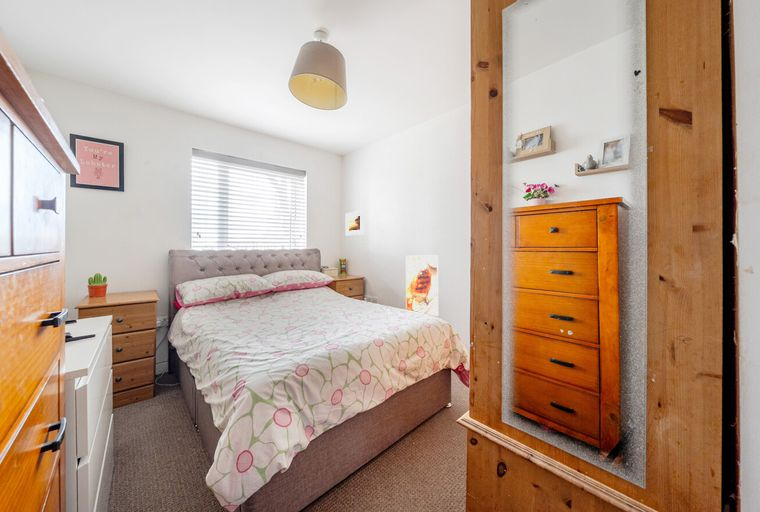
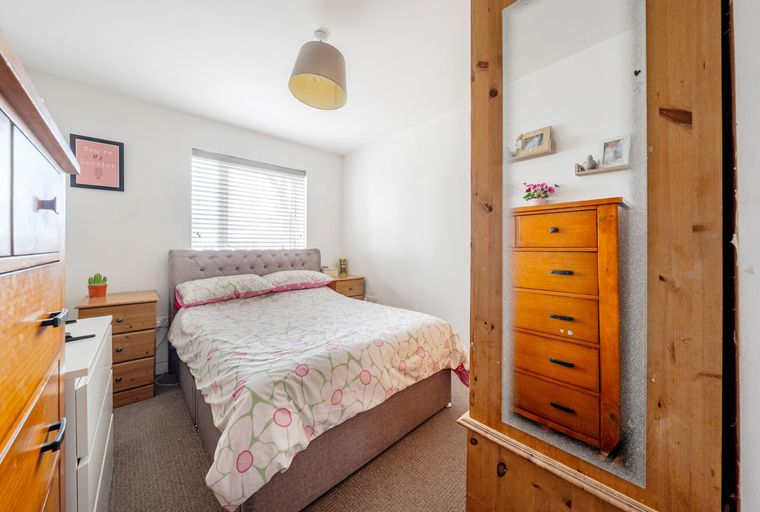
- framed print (354, 223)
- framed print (421, 284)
